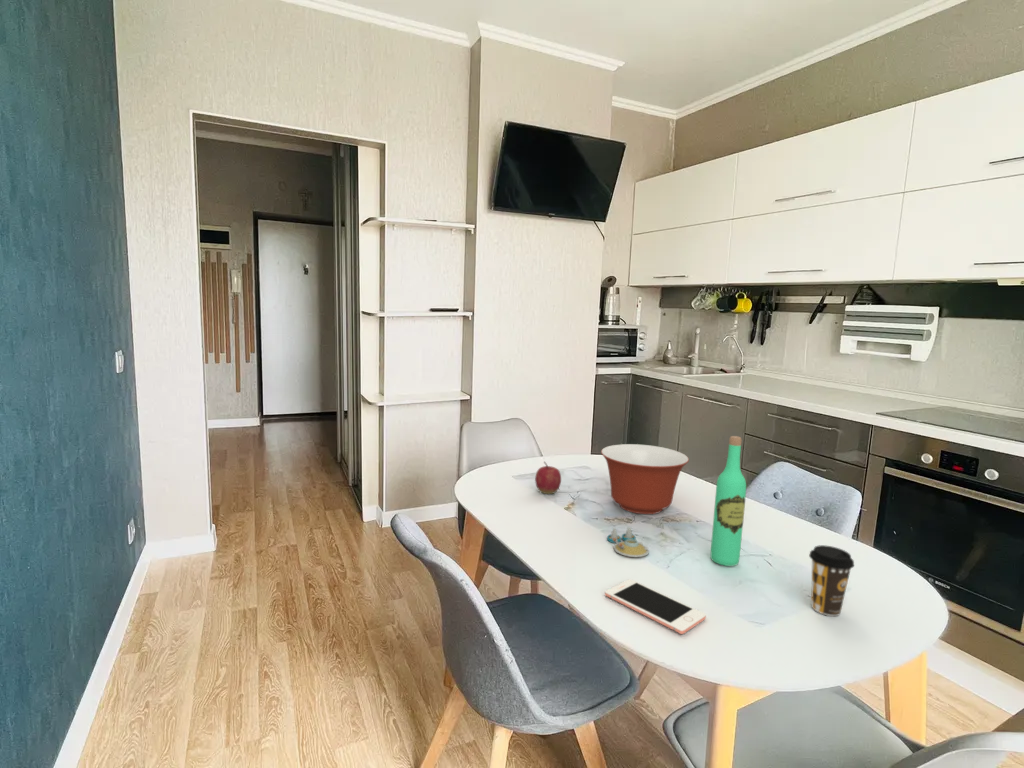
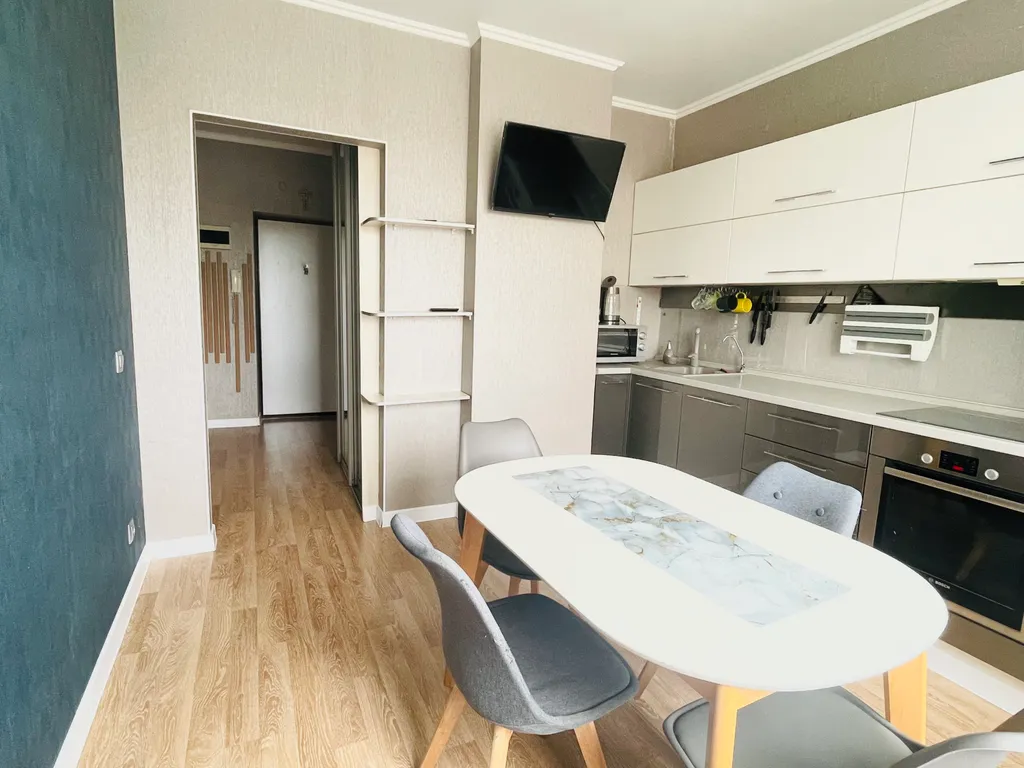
- wine bottle (730, 499)
- coffee cup (828, 580)
- cell phone (653, 604)
- apple (548, 476)
- salt and pepper shaker set (627, 540)
- mixing bowl (642, 480)
